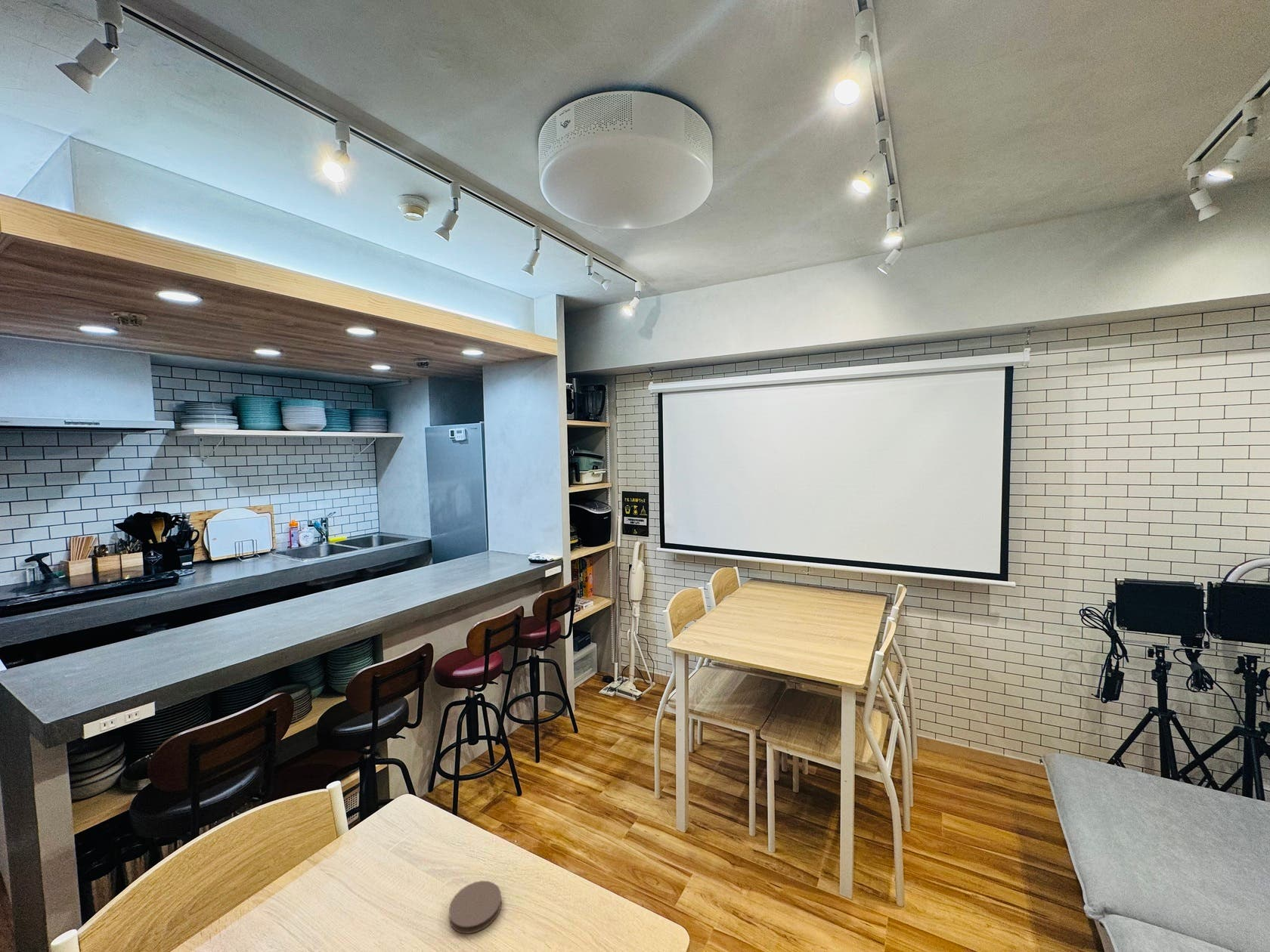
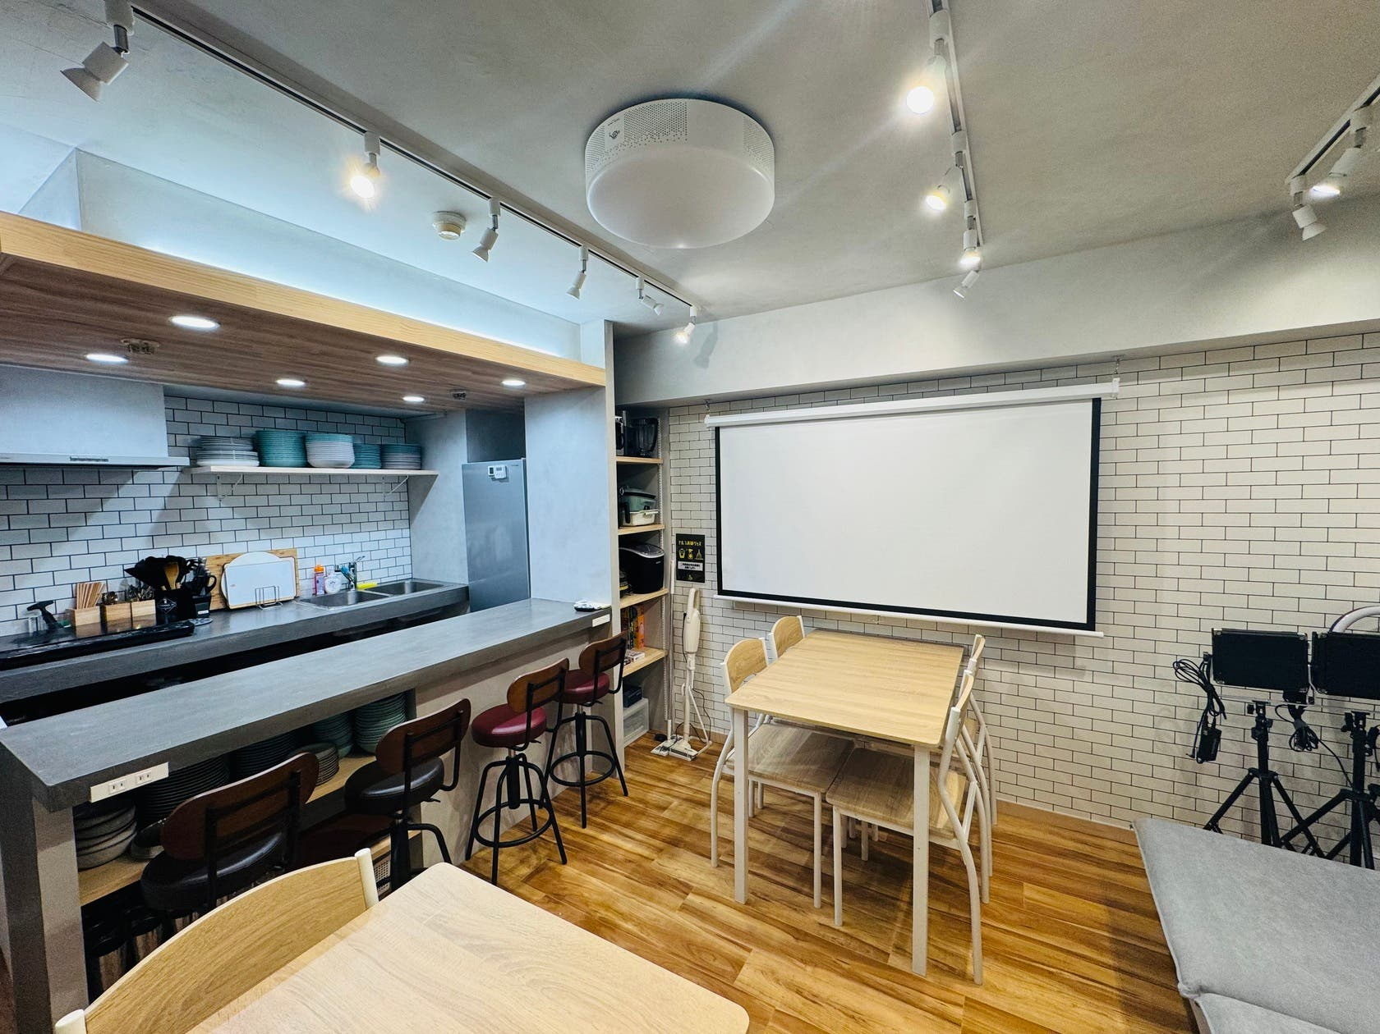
- coaster (475, 905)
